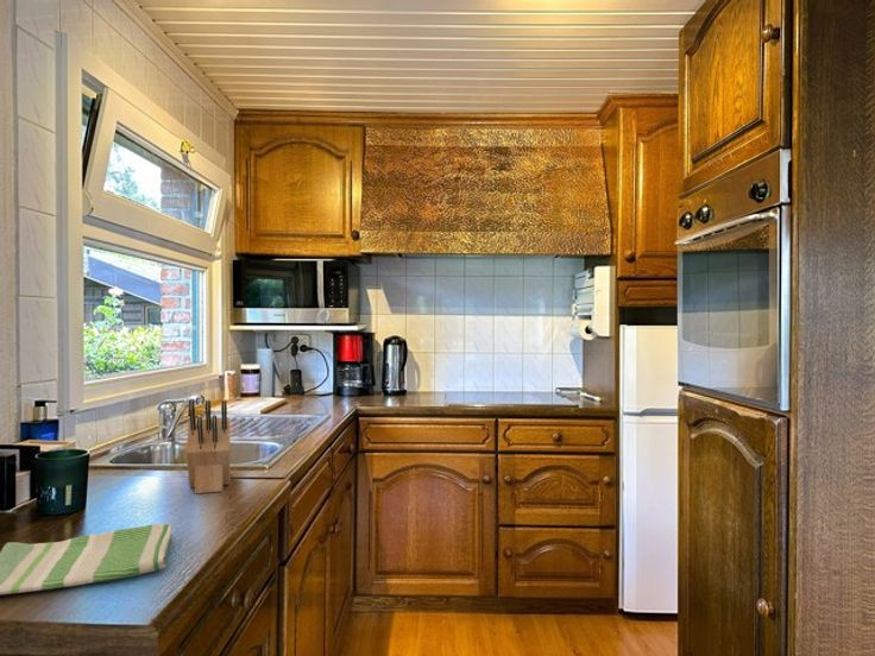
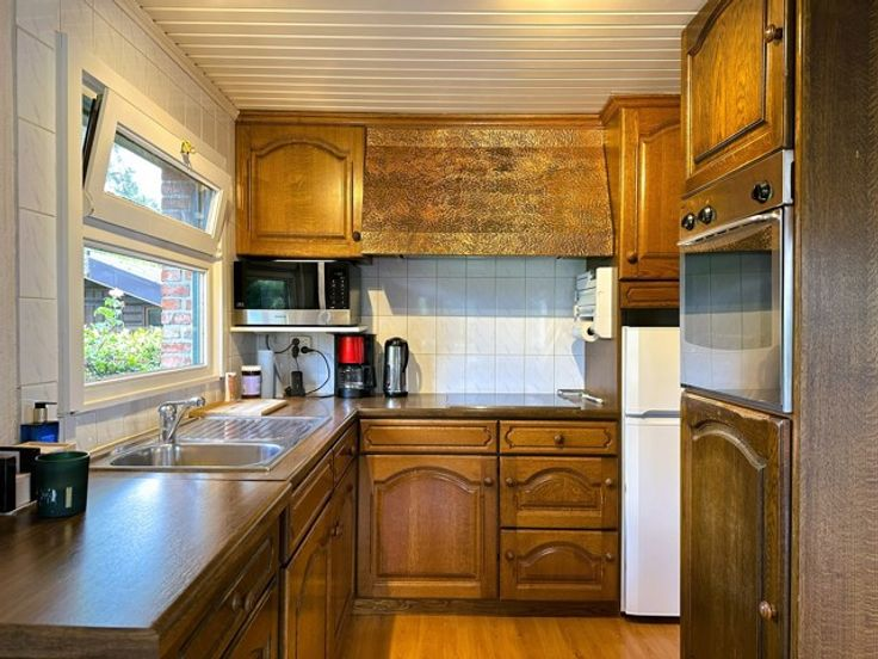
- knife block (209, 440)
- dish towel (82, 556)
